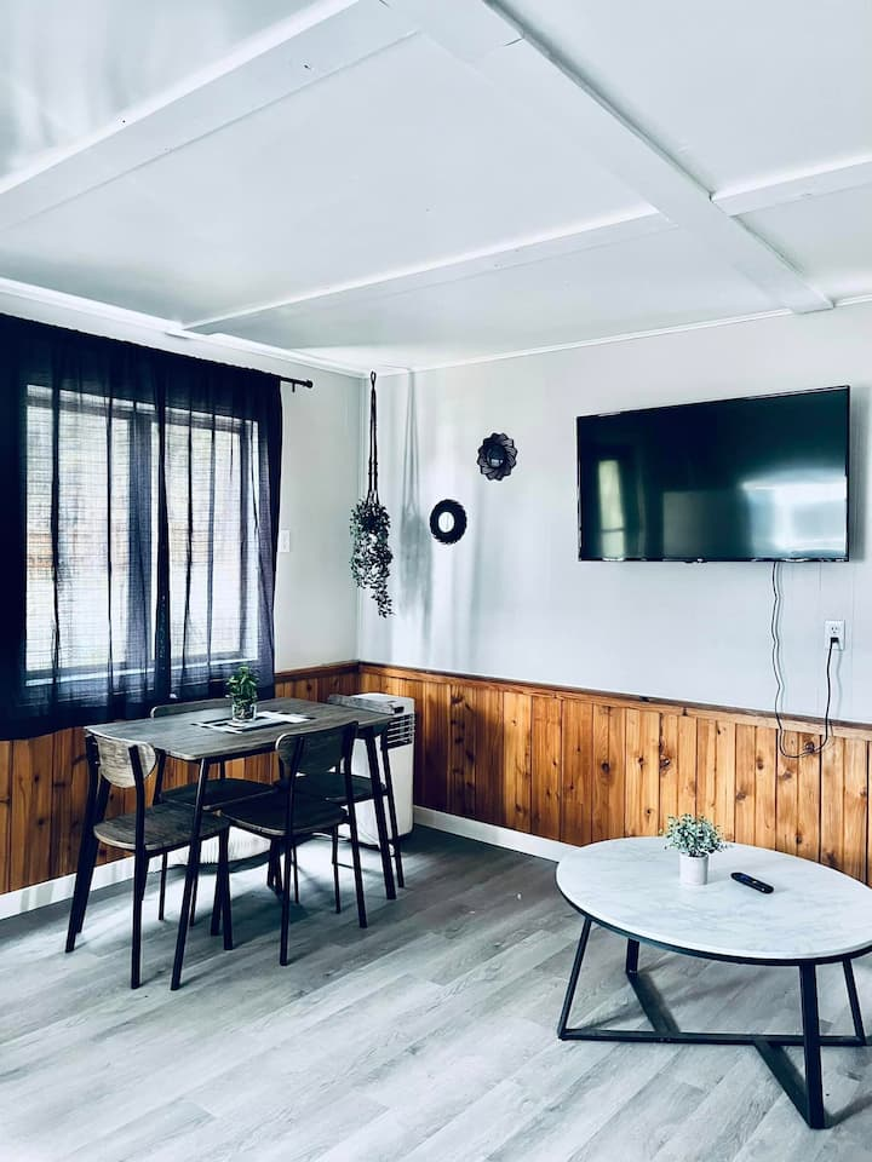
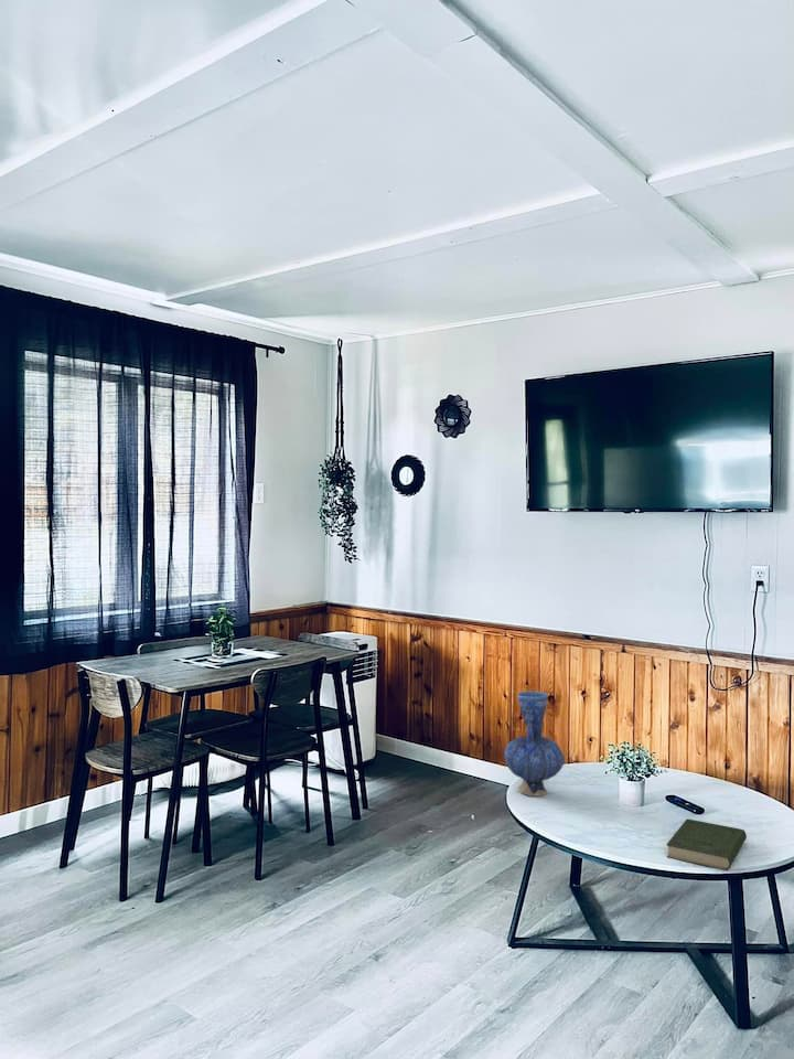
+ book (707, 843)
+ vase (534, 742)
